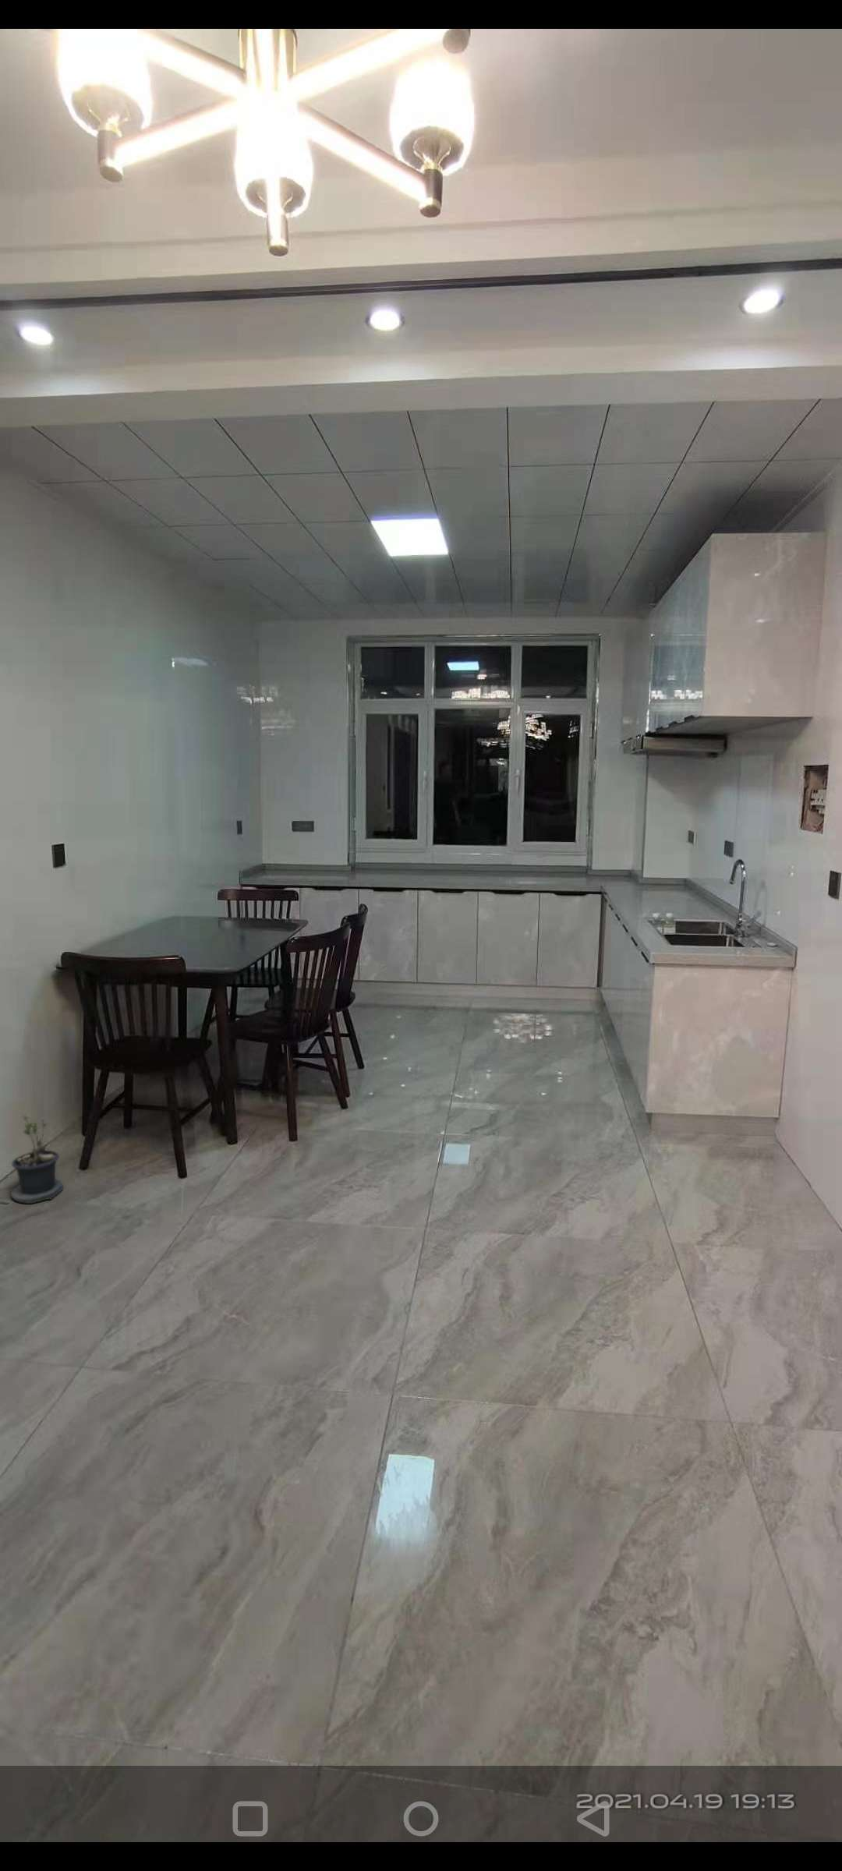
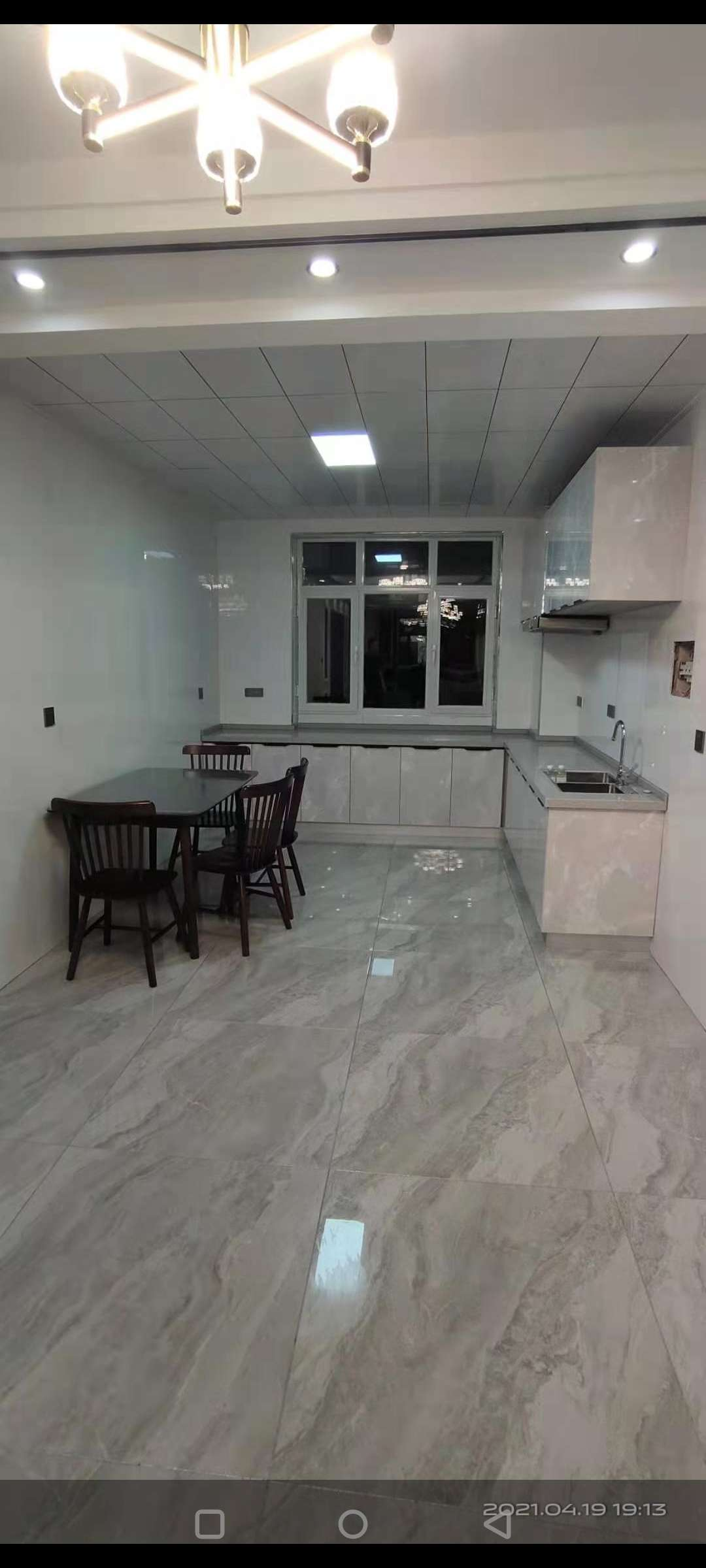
- potted plant (32, 1153)
